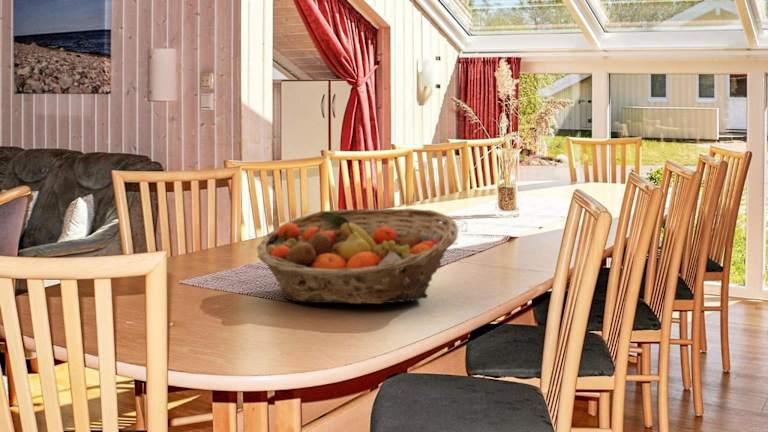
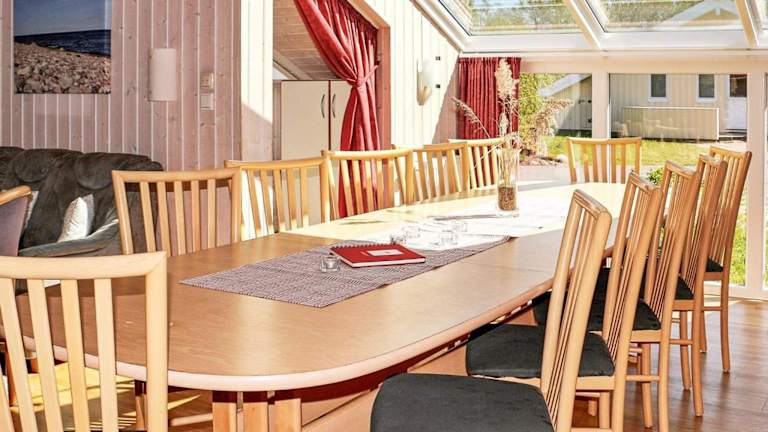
- fruit basket (356, 253)
